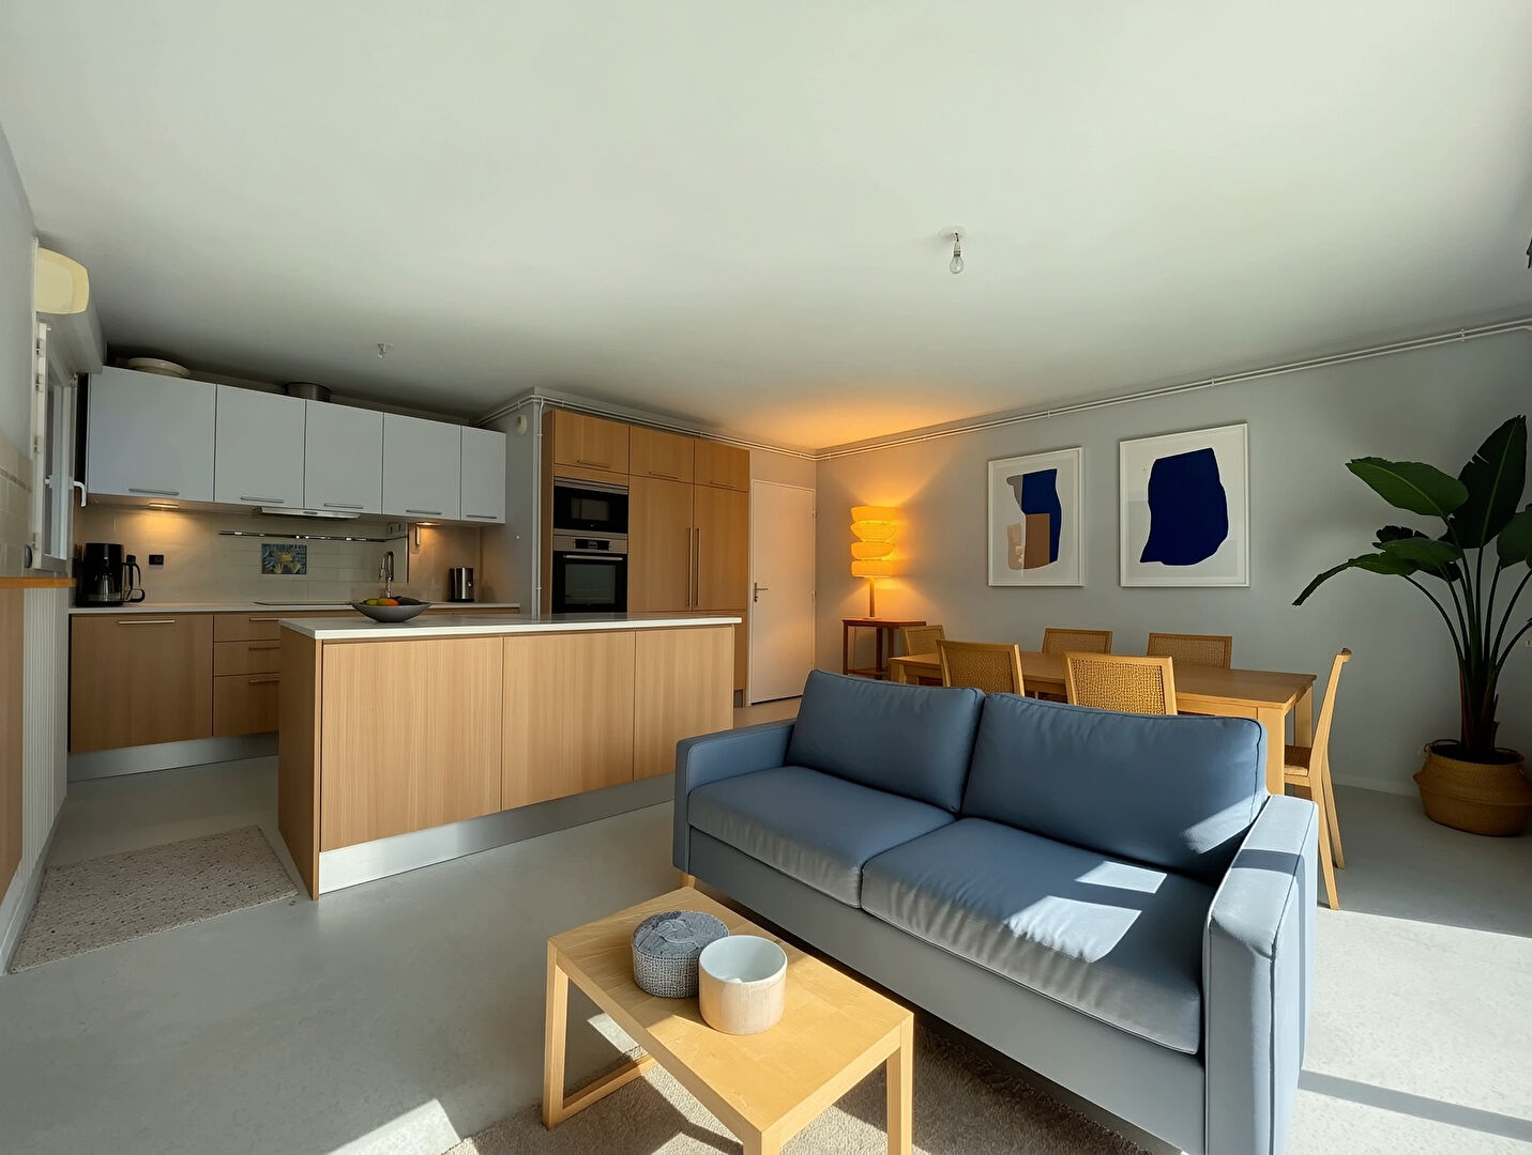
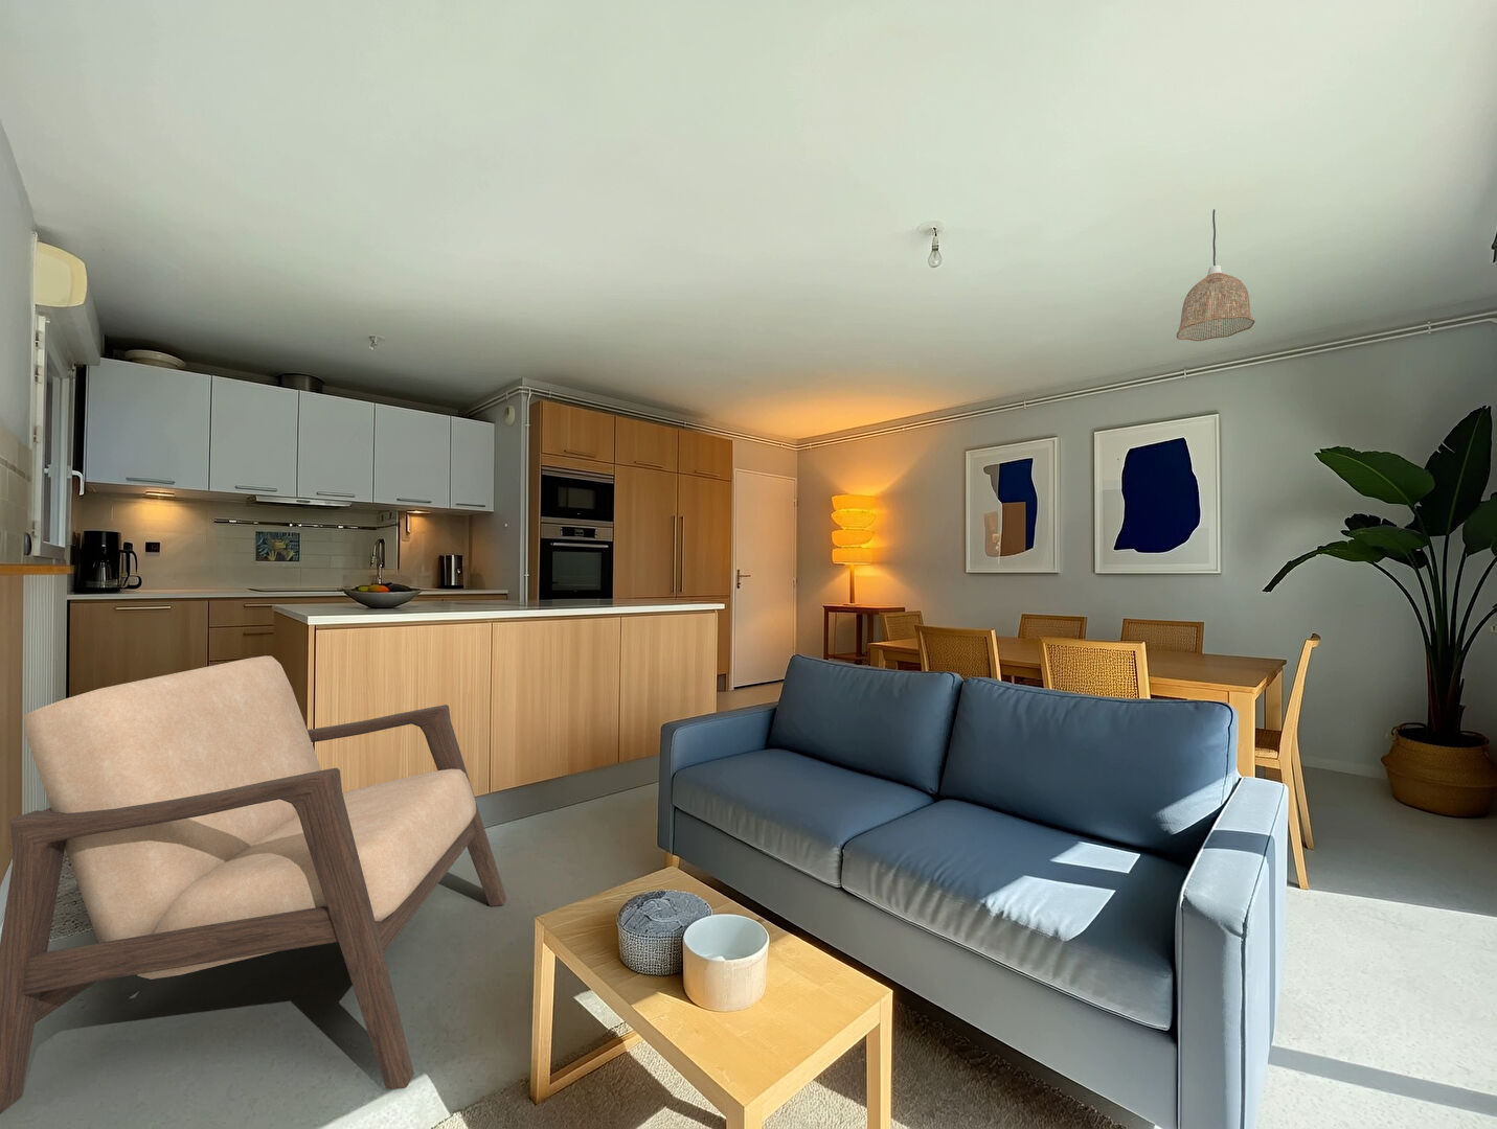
+ pendant lamp (1213, 269)
+ armchair (306, 824)
